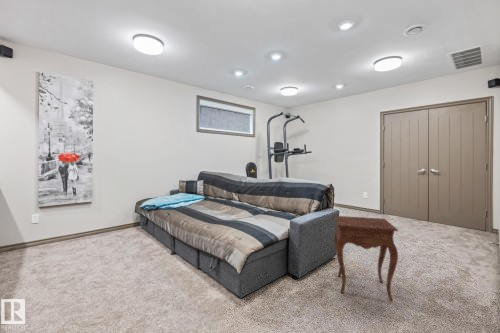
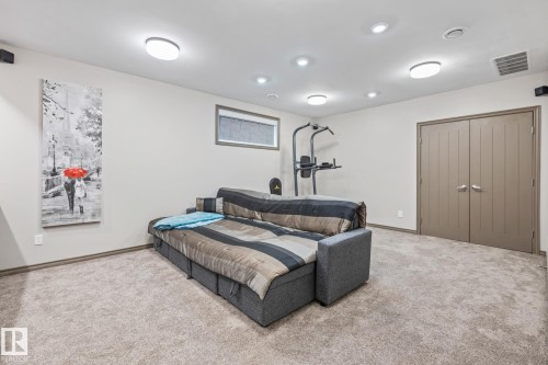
- side table (364, 248)
